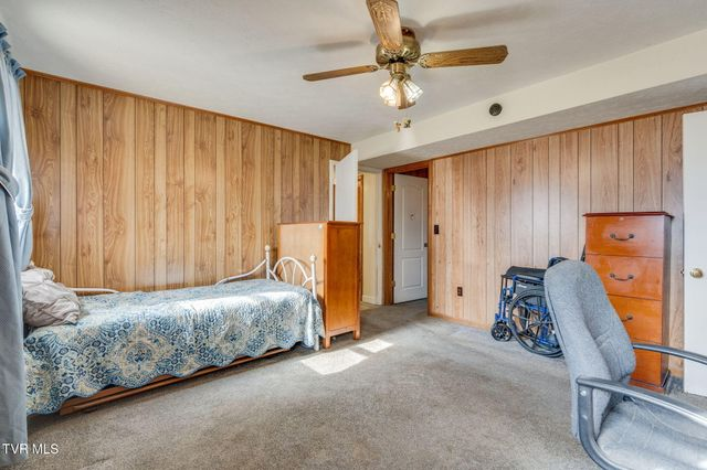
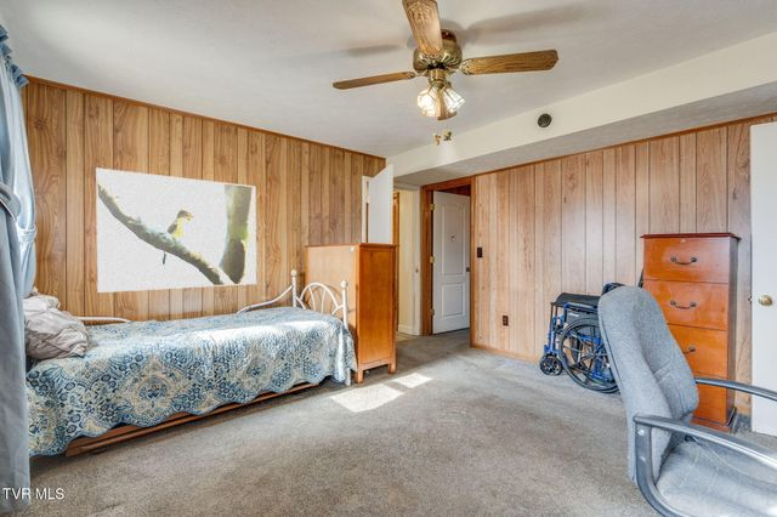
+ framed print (186, 233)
